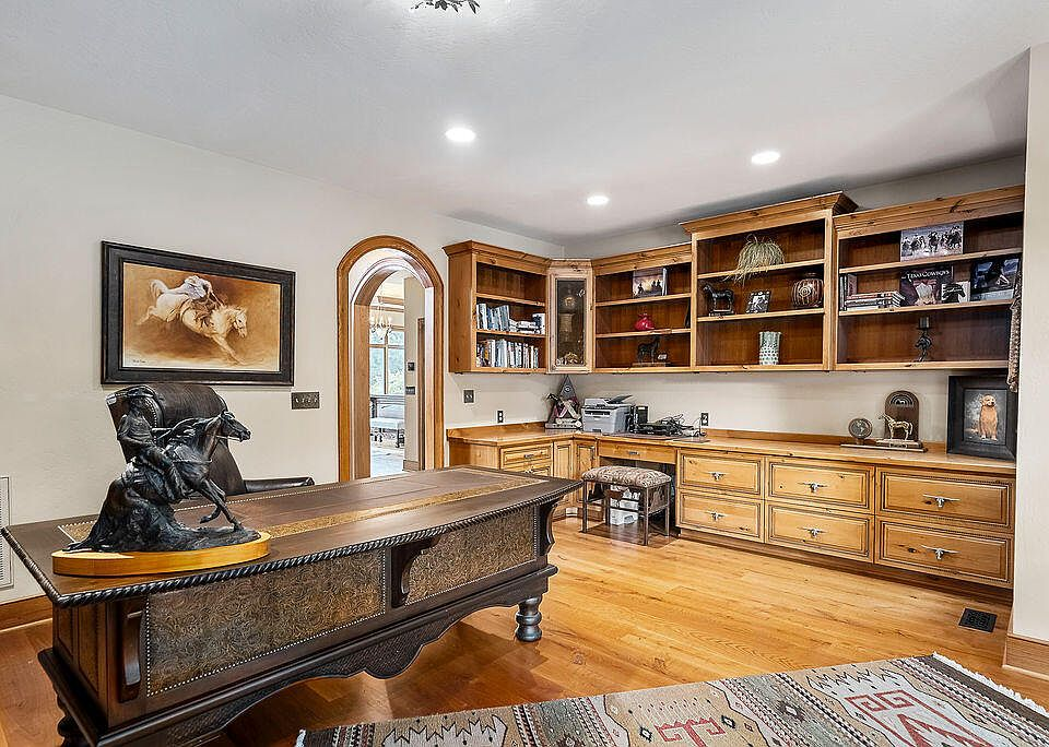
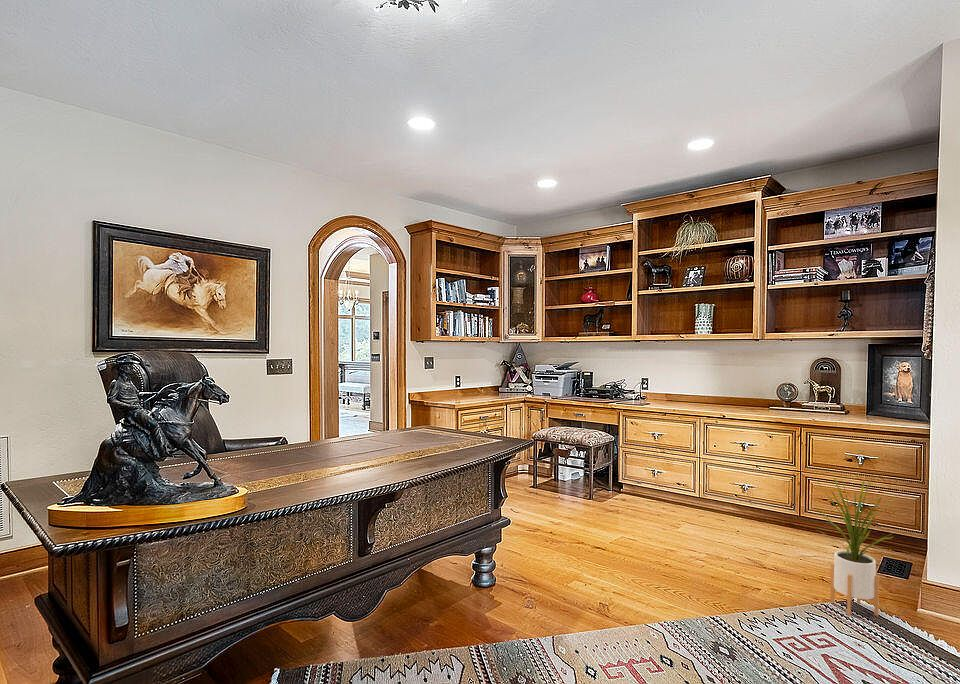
+ house plant (857, 541)
